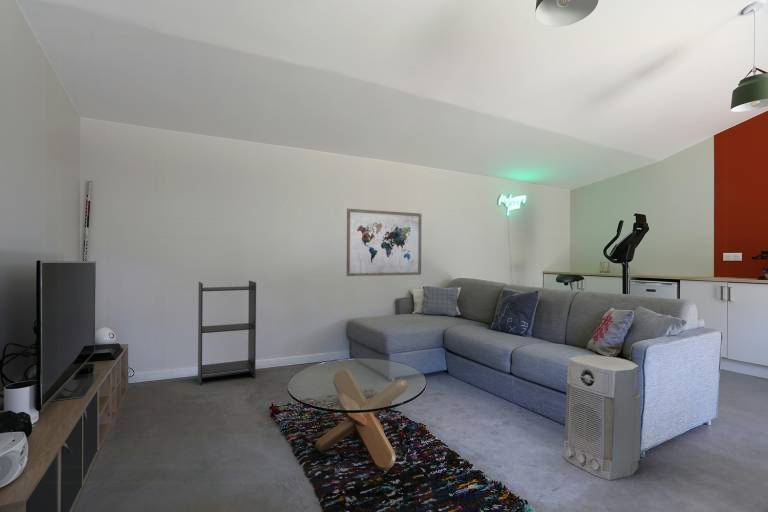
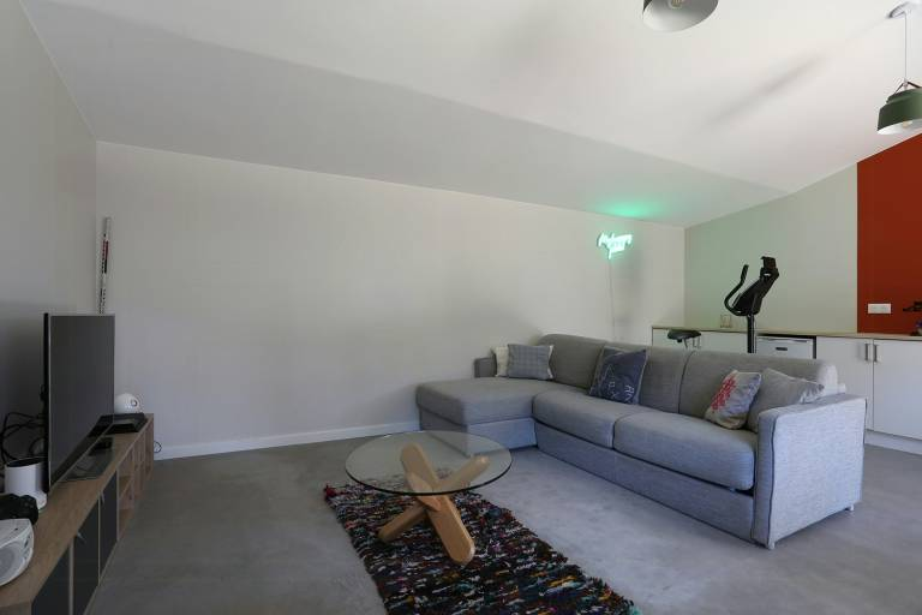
- air purifier (603, 411)
- bookshelf (226, 329)
- wall art (385, 243)
